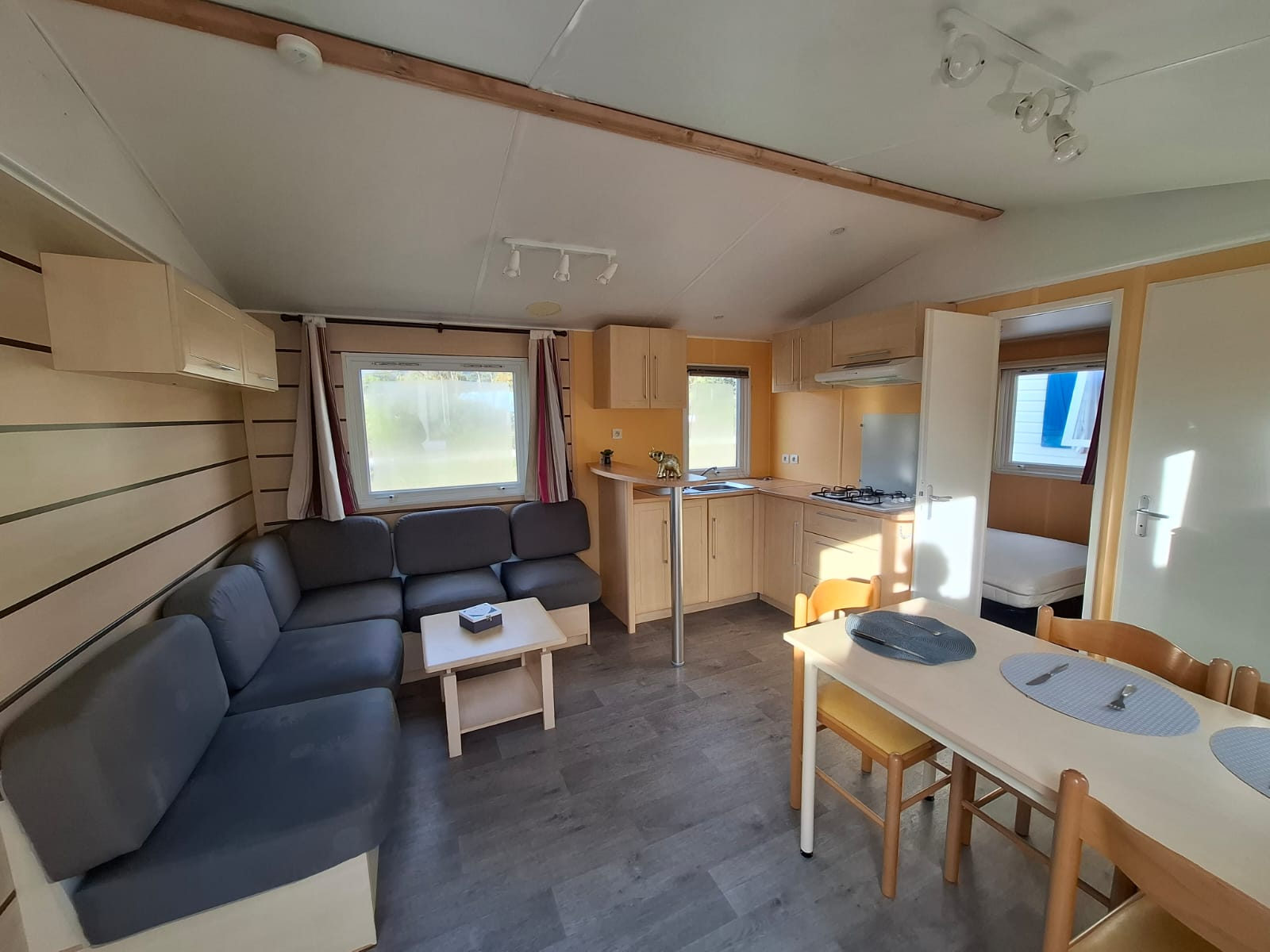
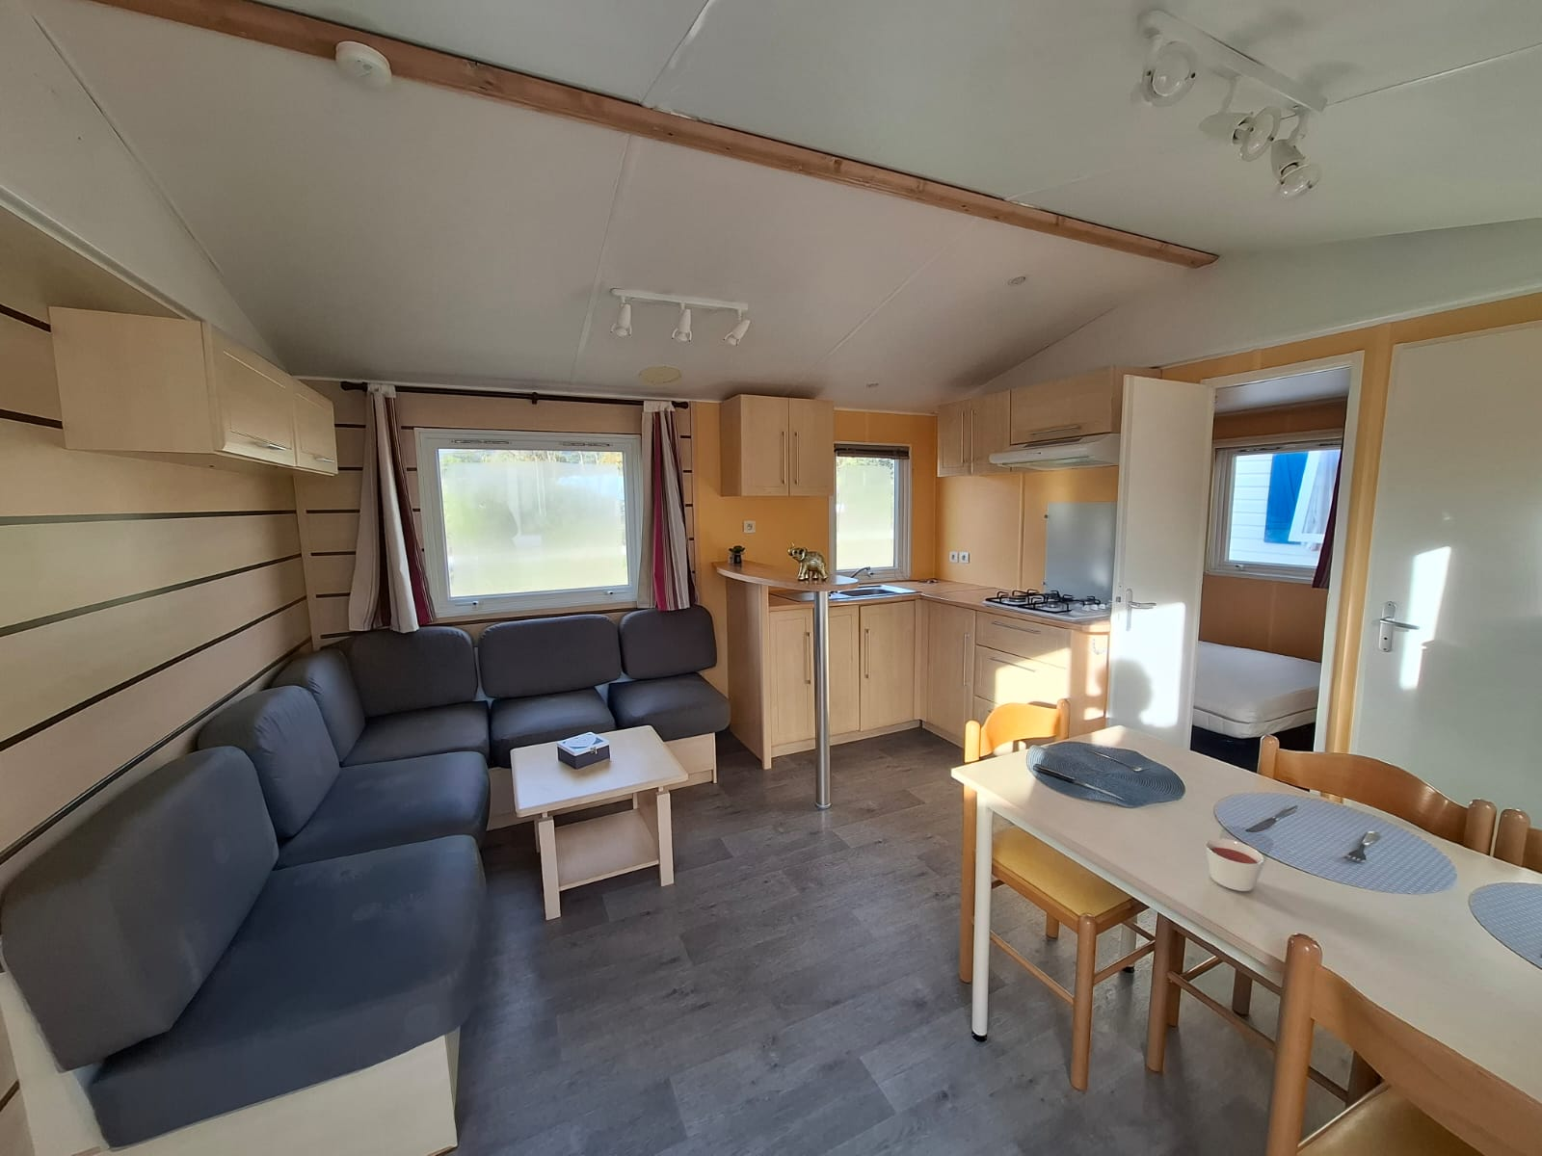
+ candle (1231, 865)
